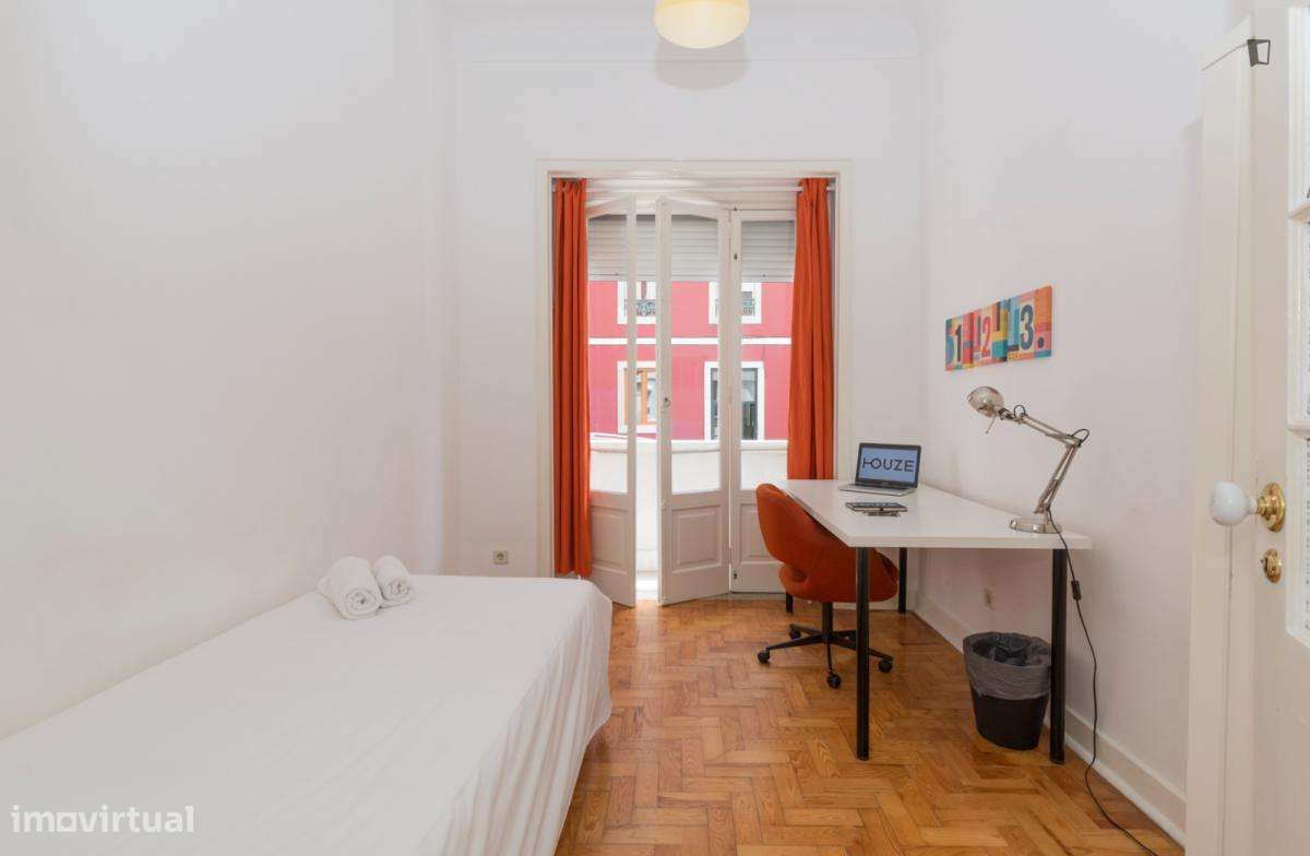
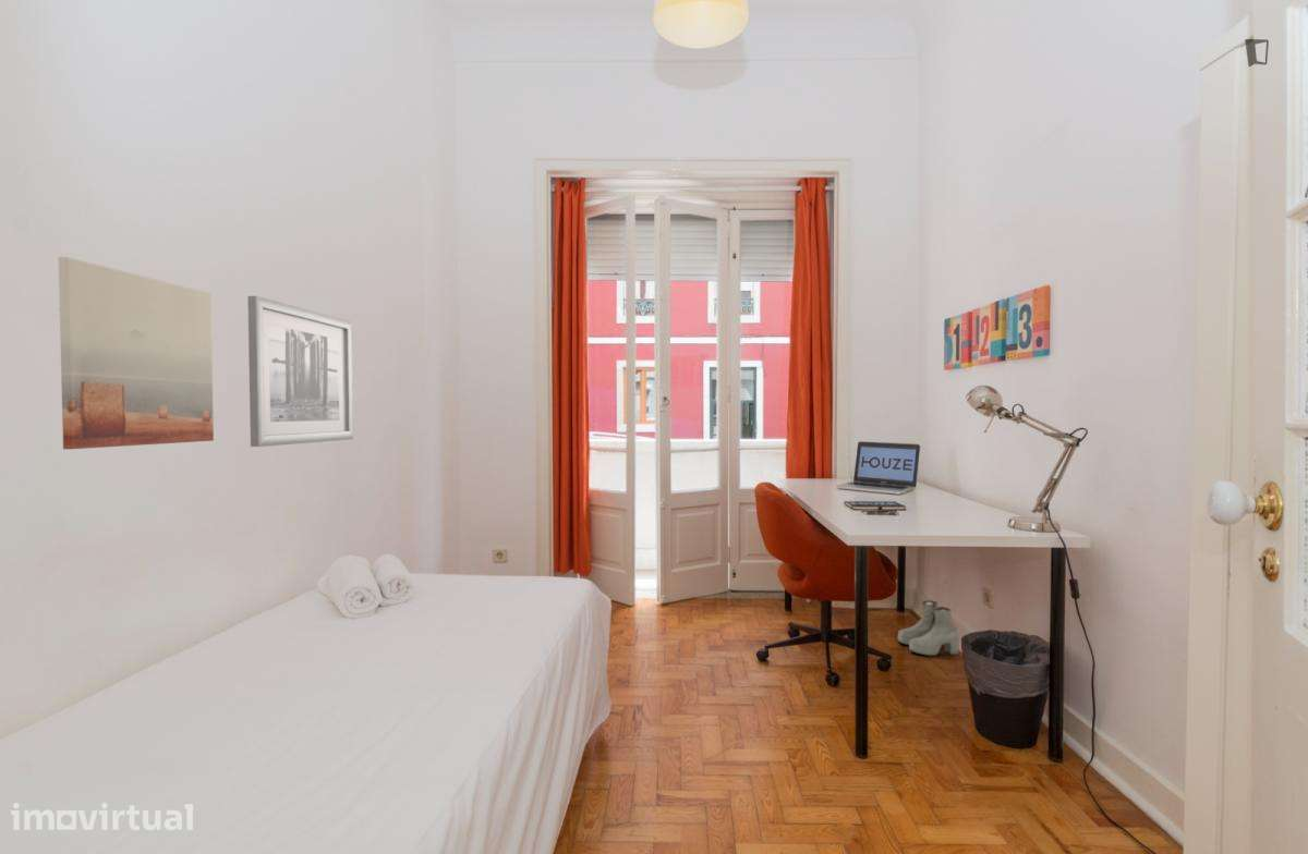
+ wall art (307, 376)
+ boots (928, 626)
+ wall art (145, 361)
